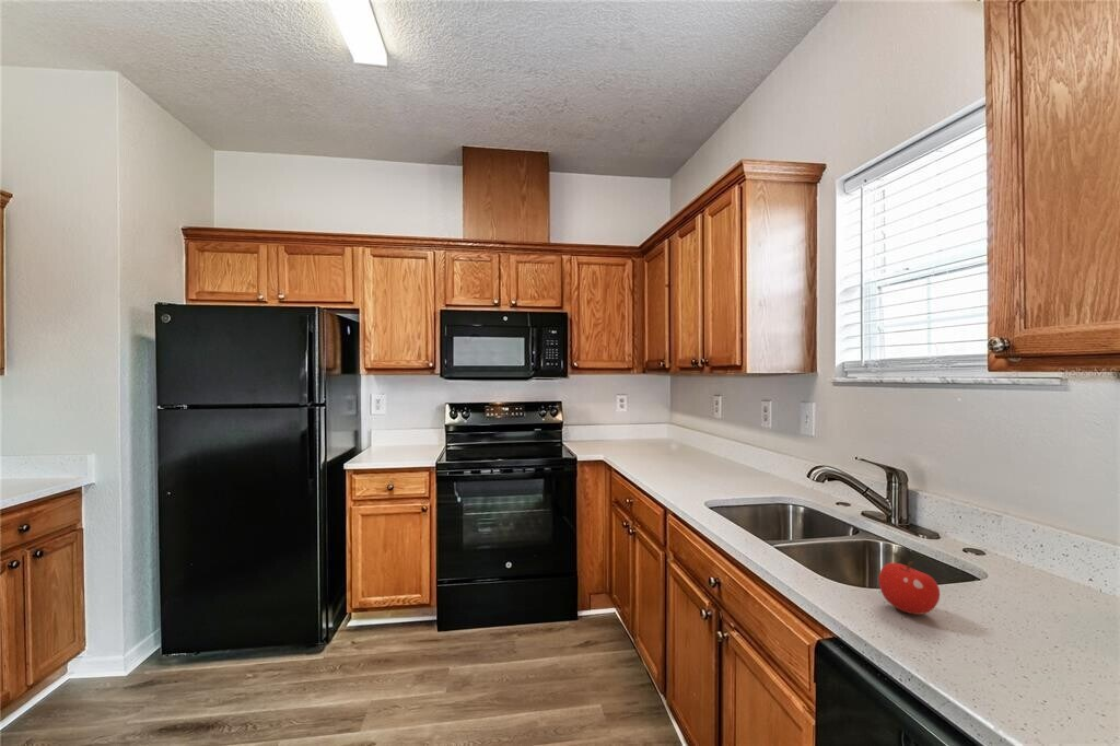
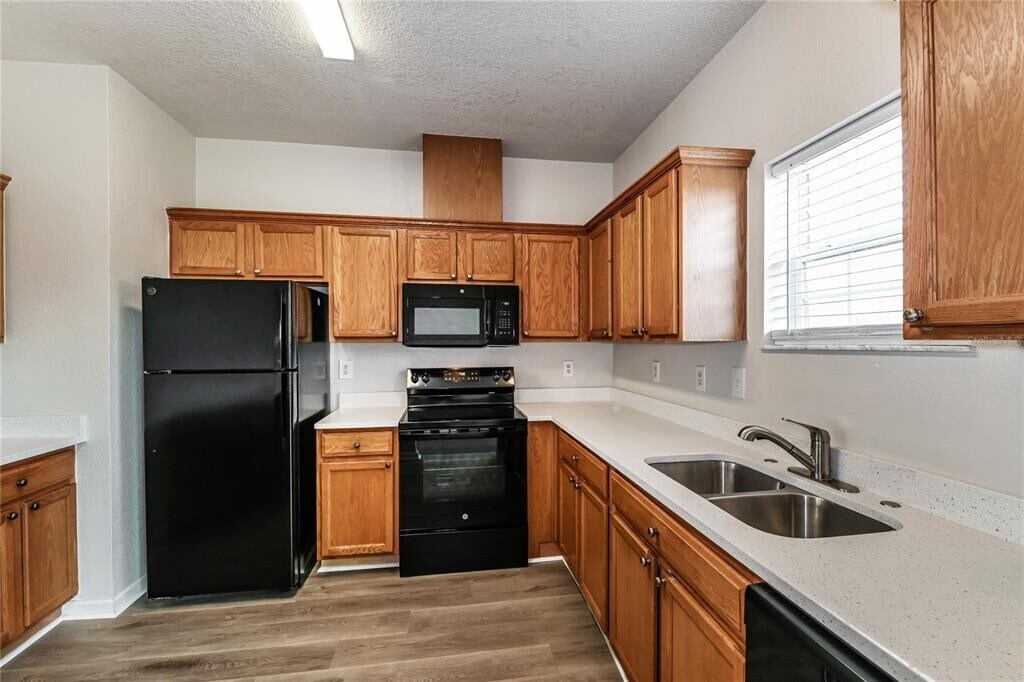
- fruit (908, 585)
